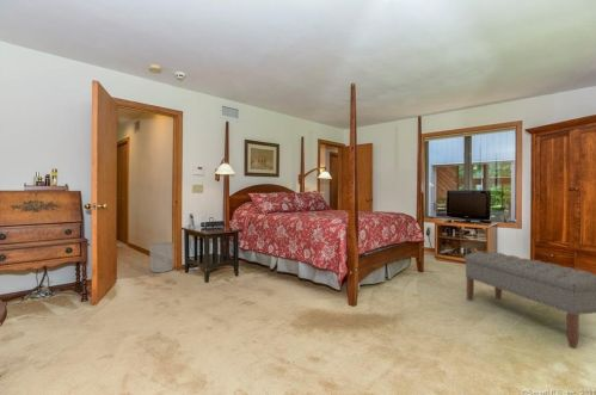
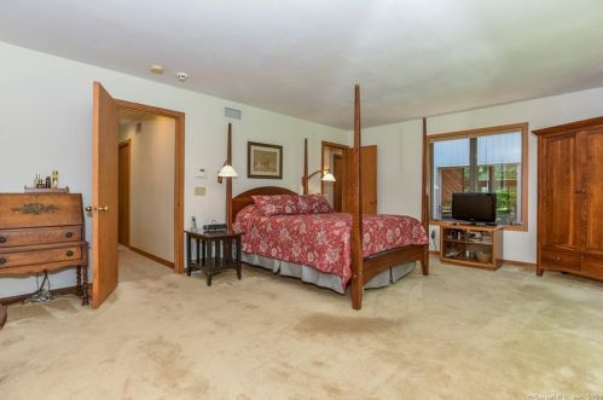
- waste bin (161, 257)
- bench (528, 290)
